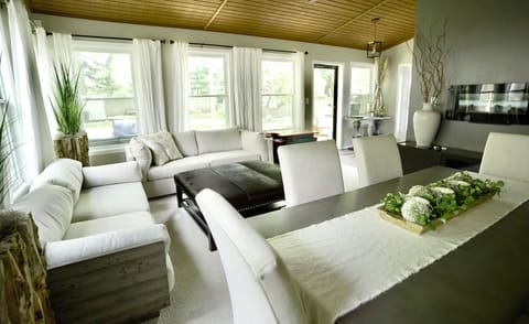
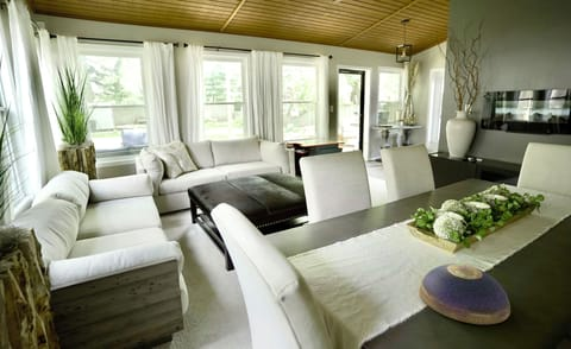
+ decorative bowl (463, 284)
